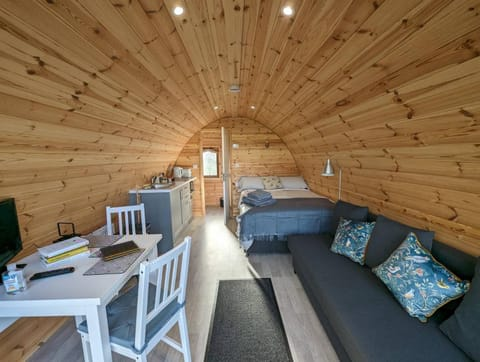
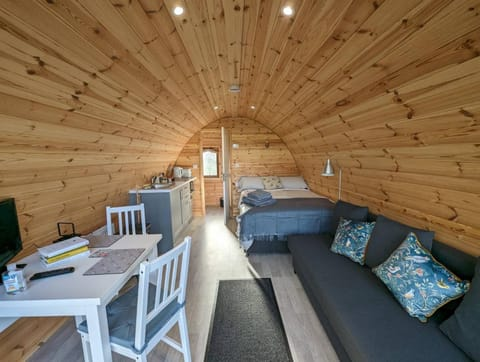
- notepad (120, 249)
